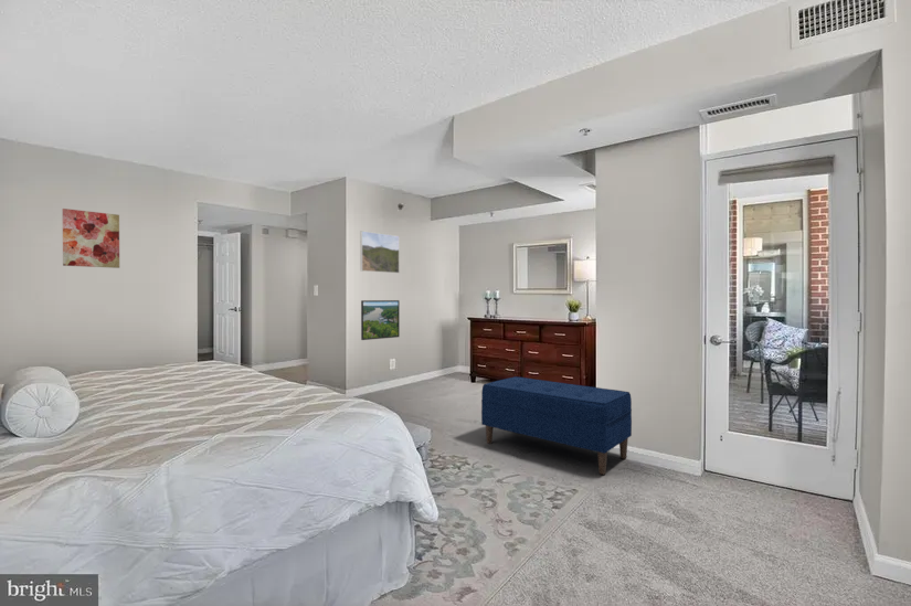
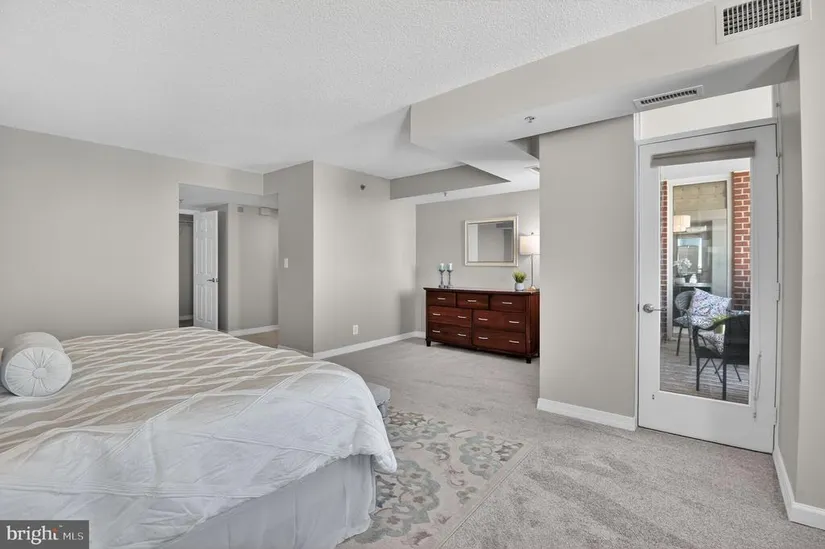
- bench (553, 418)
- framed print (381, 319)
- wall art (92, 238)
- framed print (380, 253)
